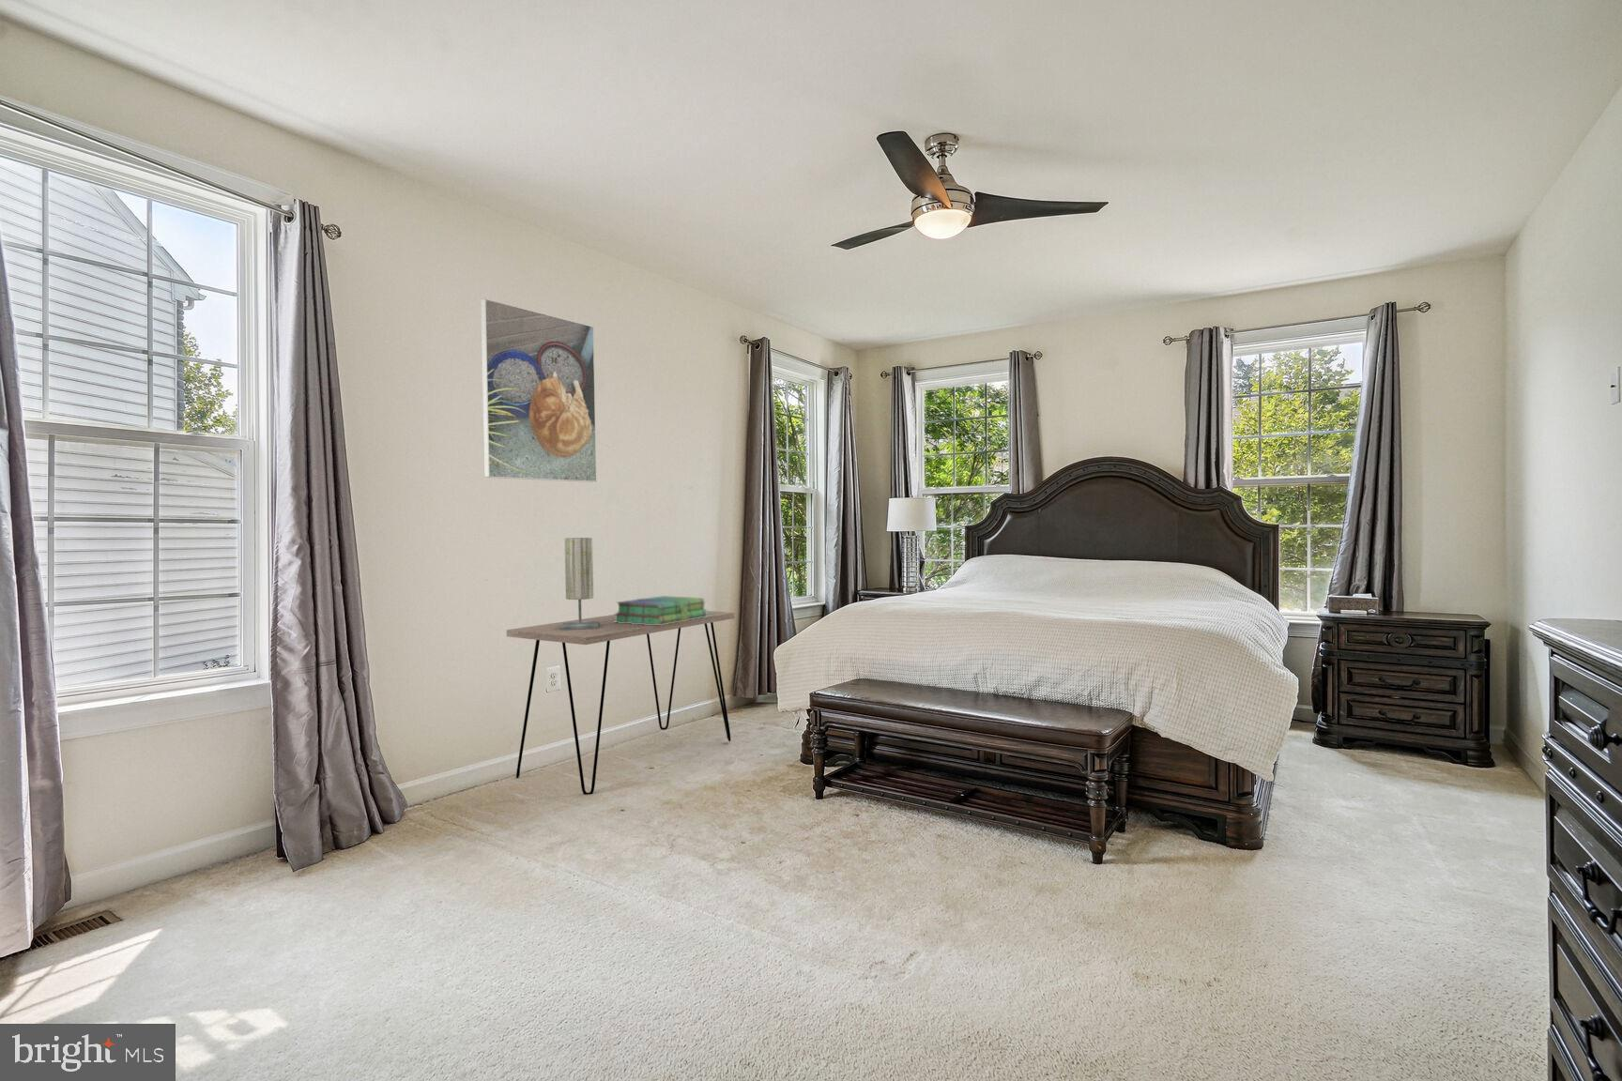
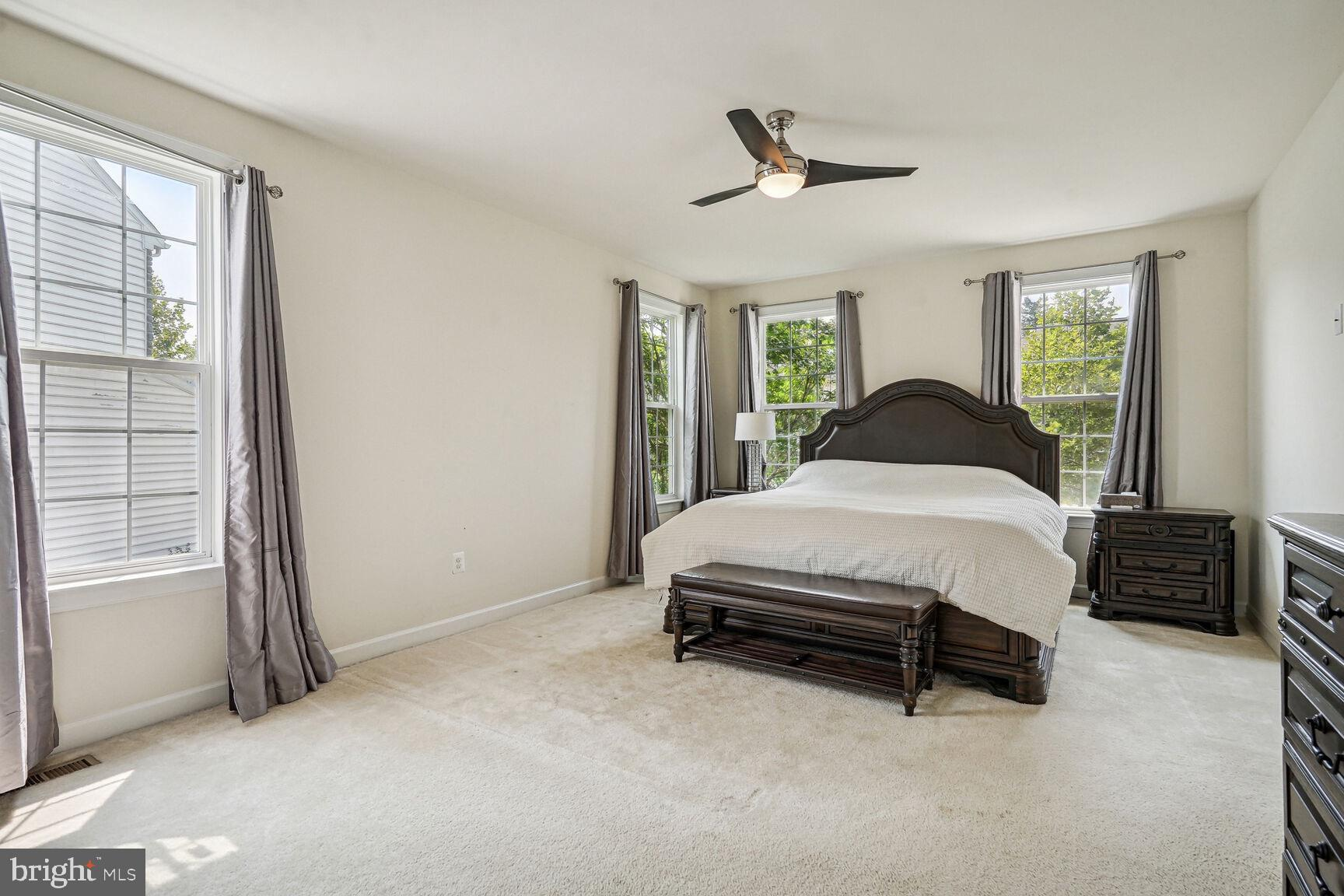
- desk (653, 685)
- table lamp (579, 582)
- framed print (543, 397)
- stack of books (661, 609)
